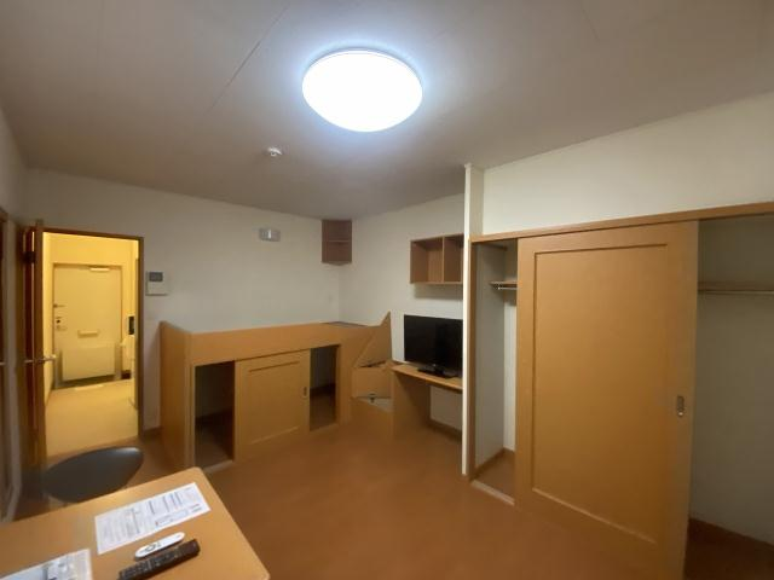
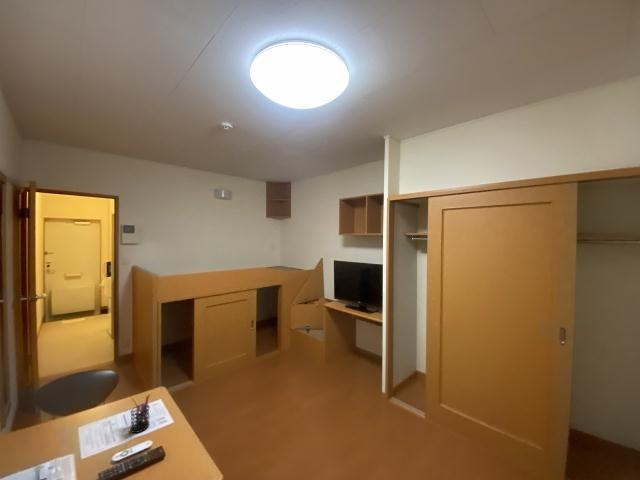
+ pen holder (142, 410)
